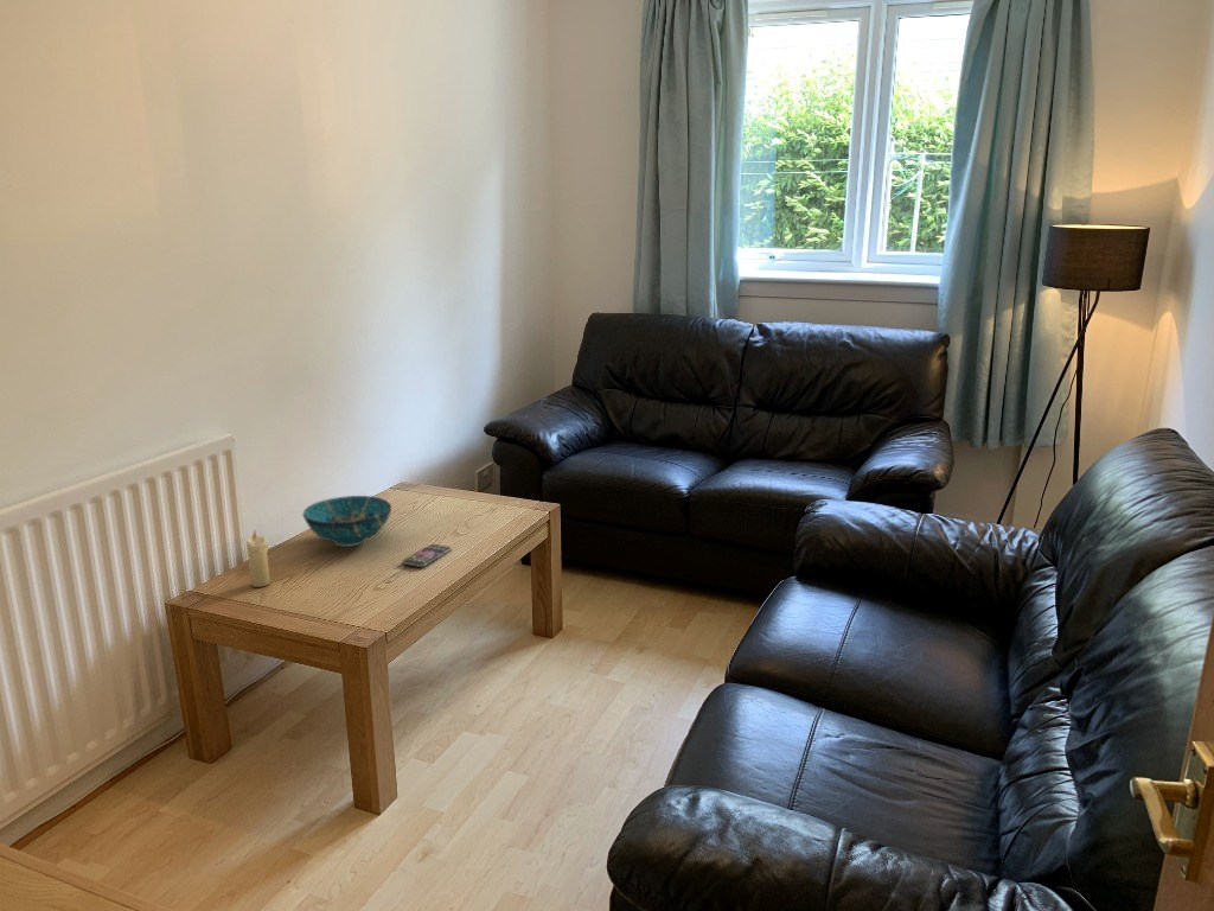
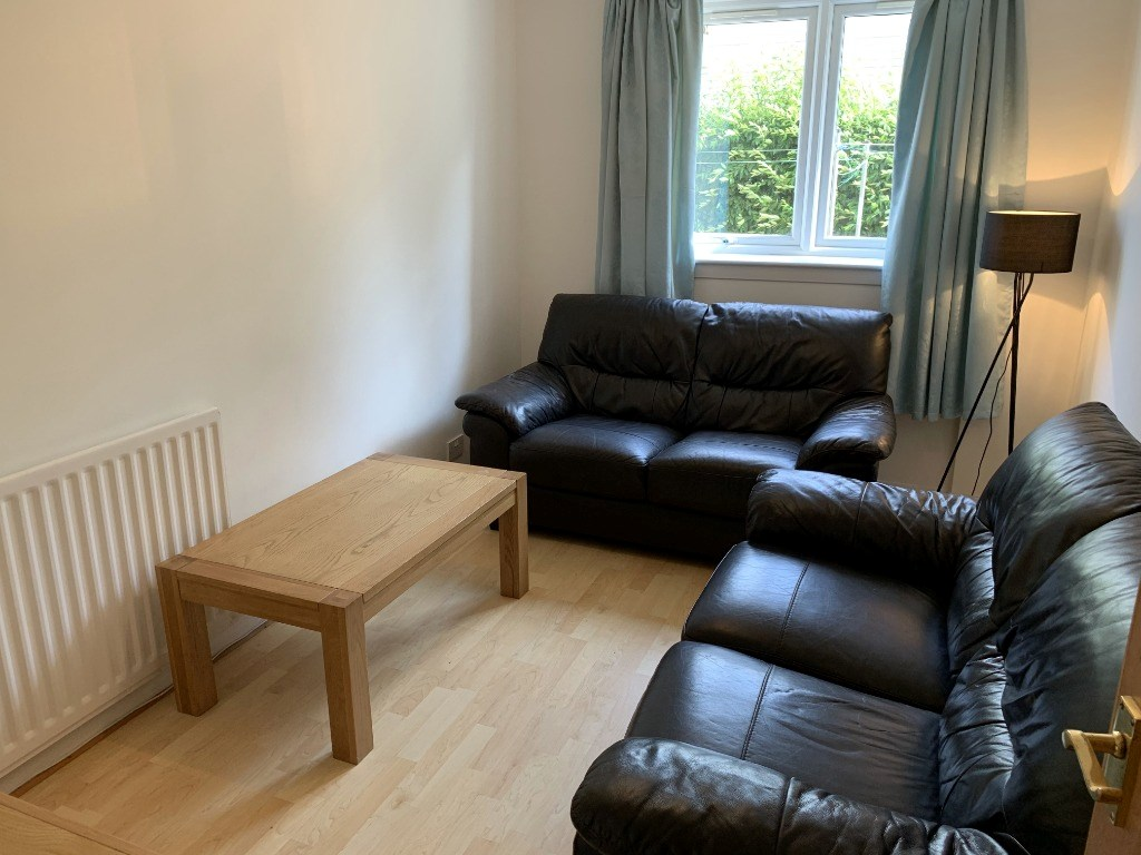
- candle (257, 556)
- decorative bowl (349, 524)
- smartphone (427, 555)
